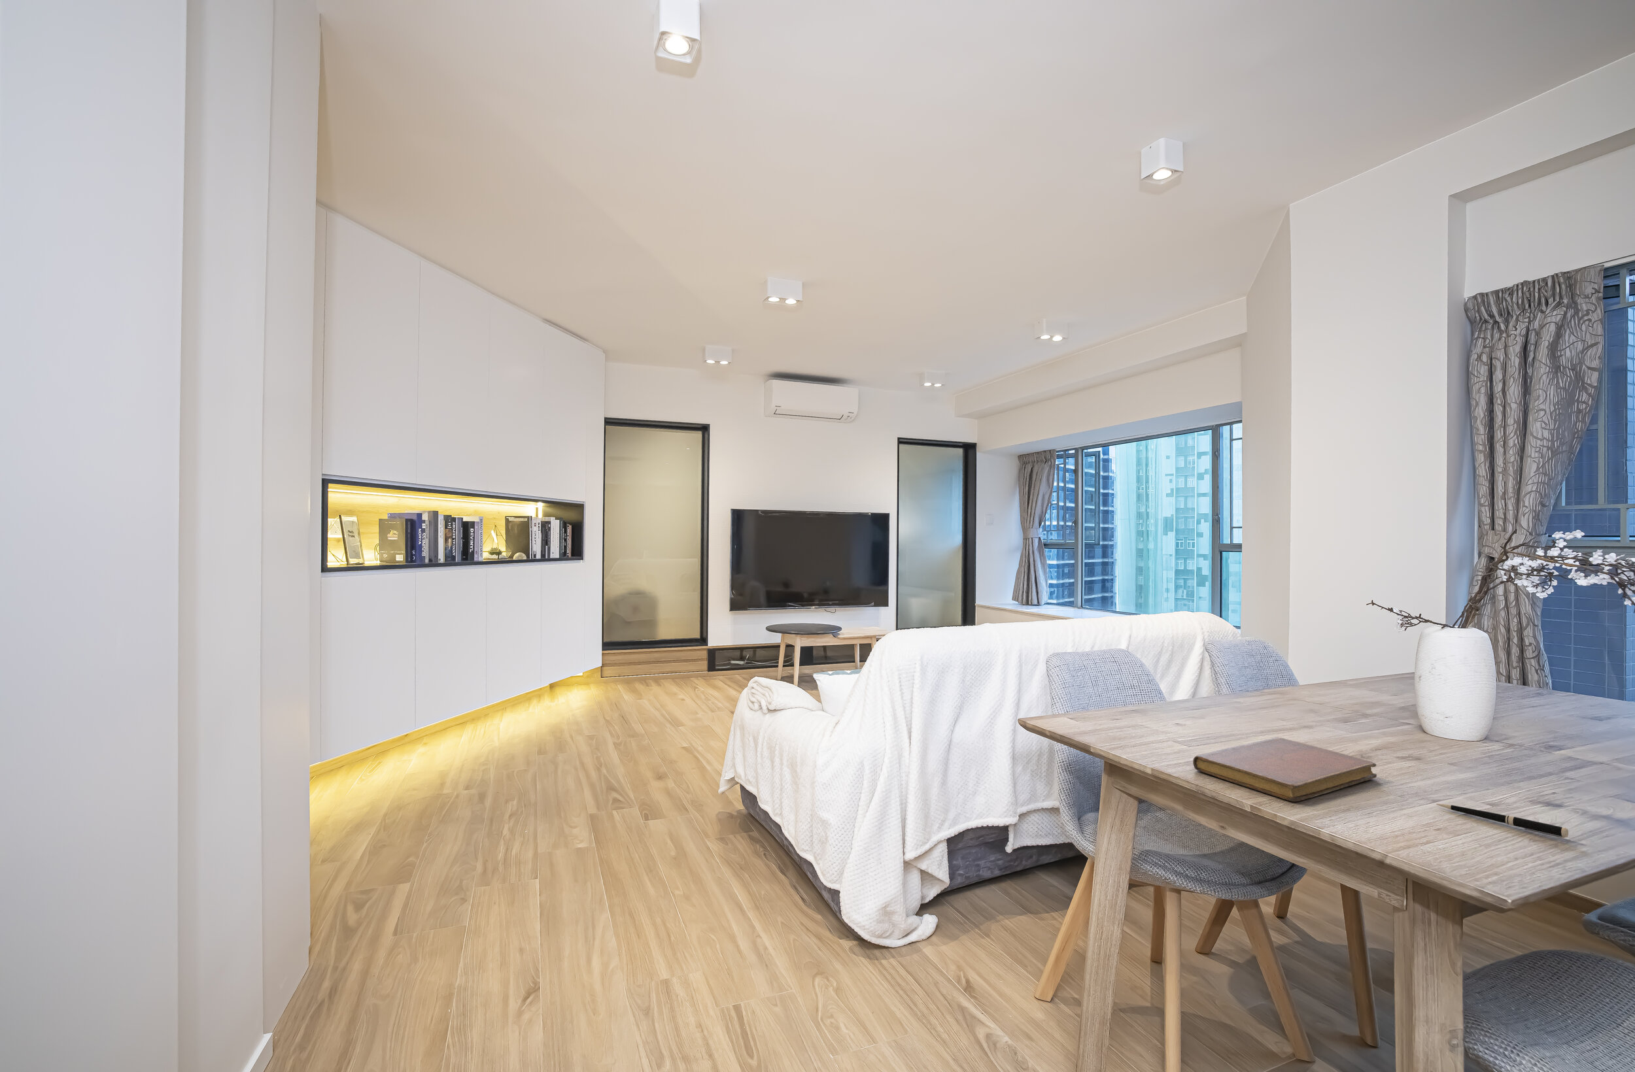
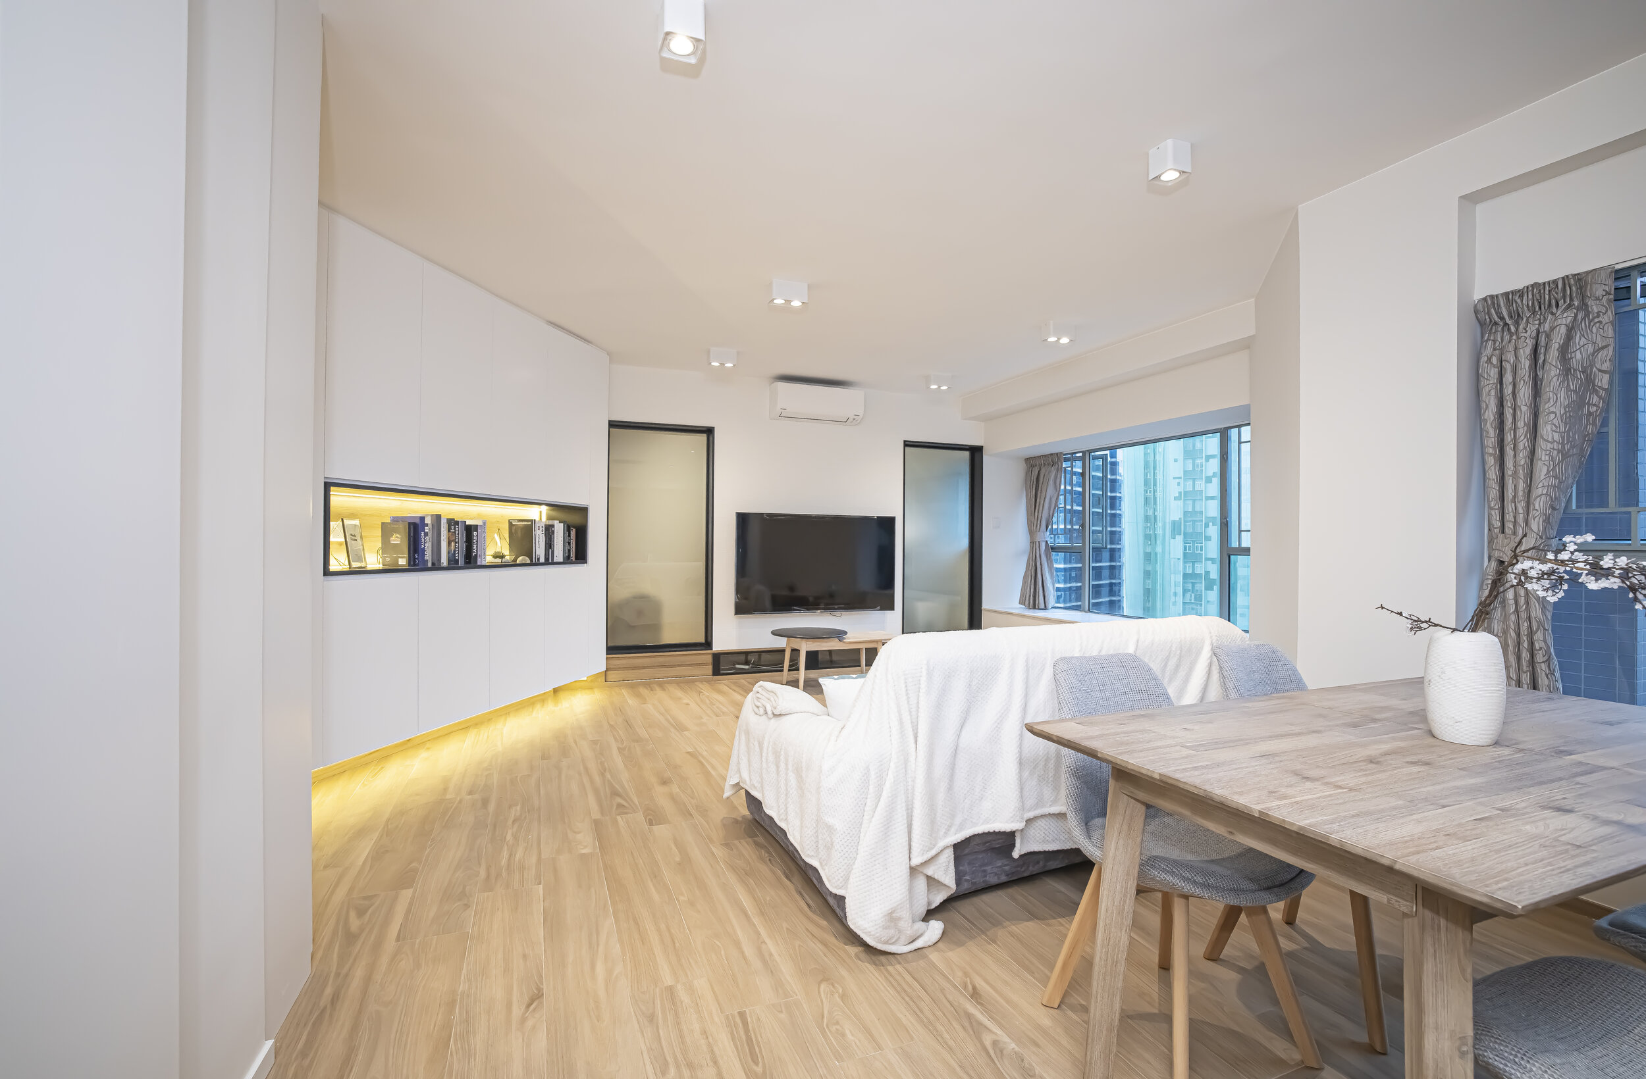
- notebook (1283, 766)
- pen (1497, 816)
